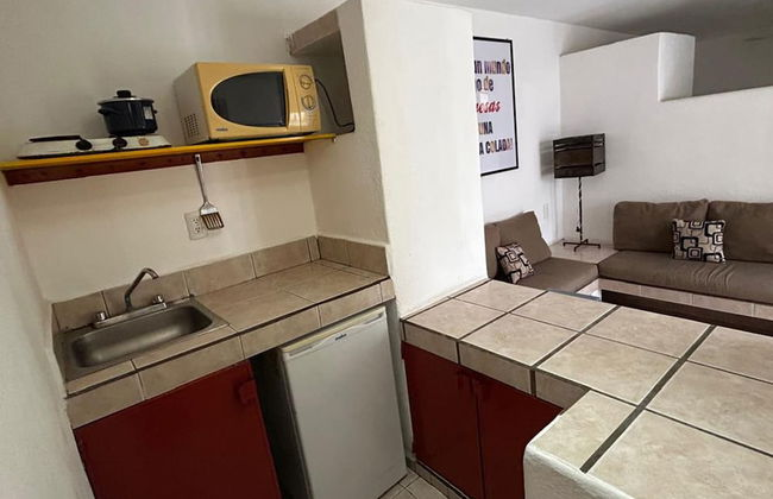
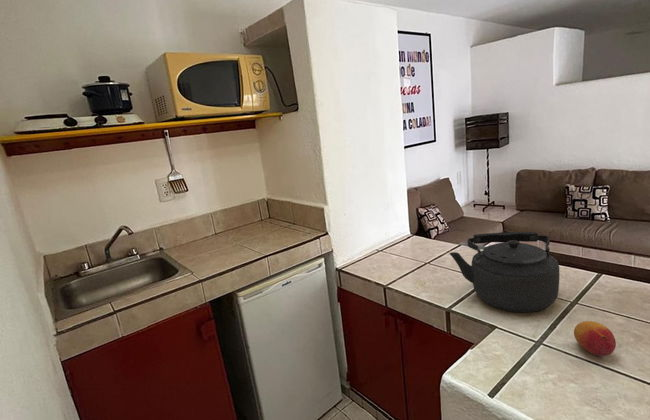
+ fruit (593, 336)
+ kettle (510, 268)
